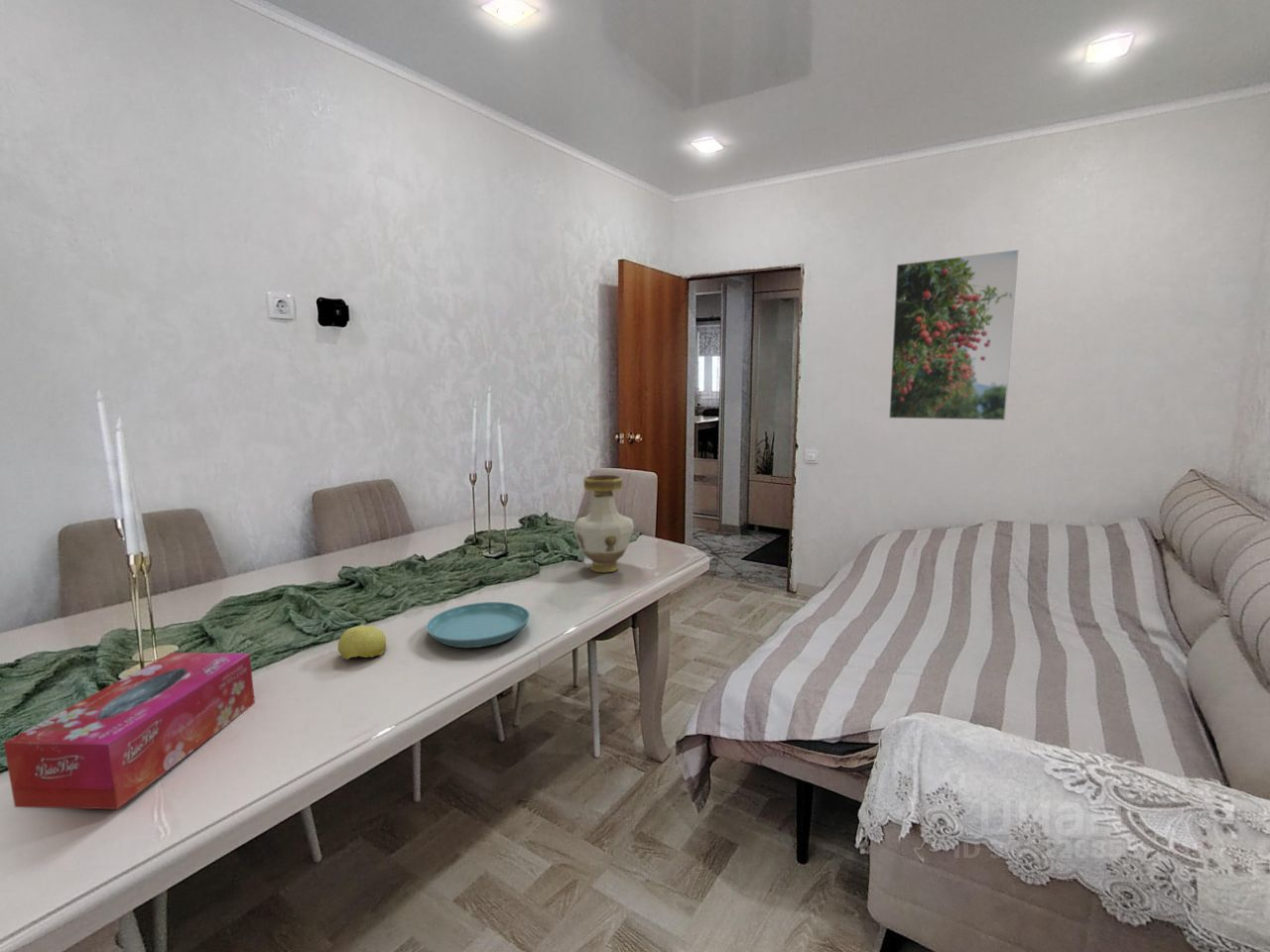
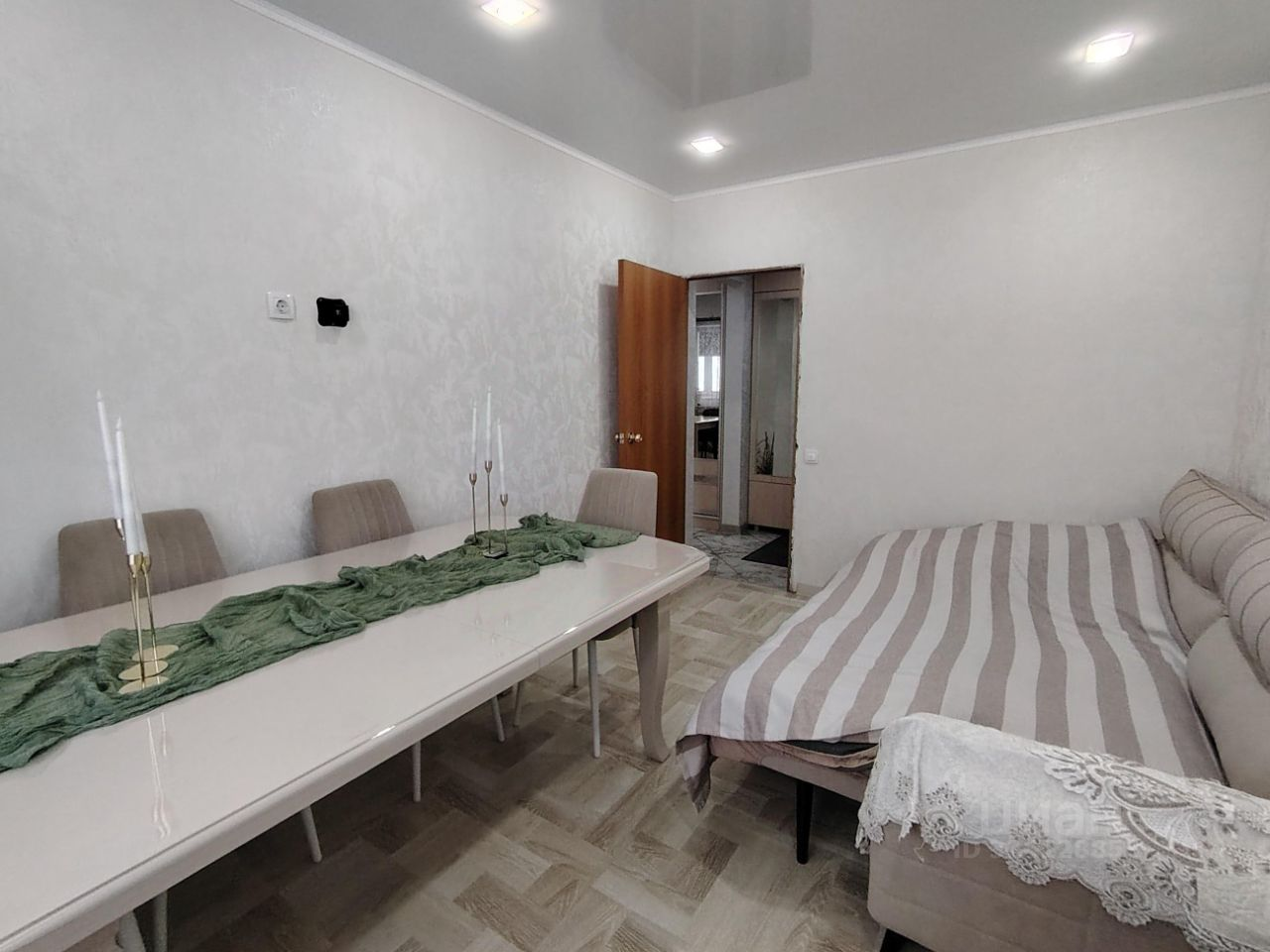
- vase (603, 523)
- saucer (479, 625)
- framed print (949, 339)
- fruit (362, 640)
- tissue box (148, 719)
